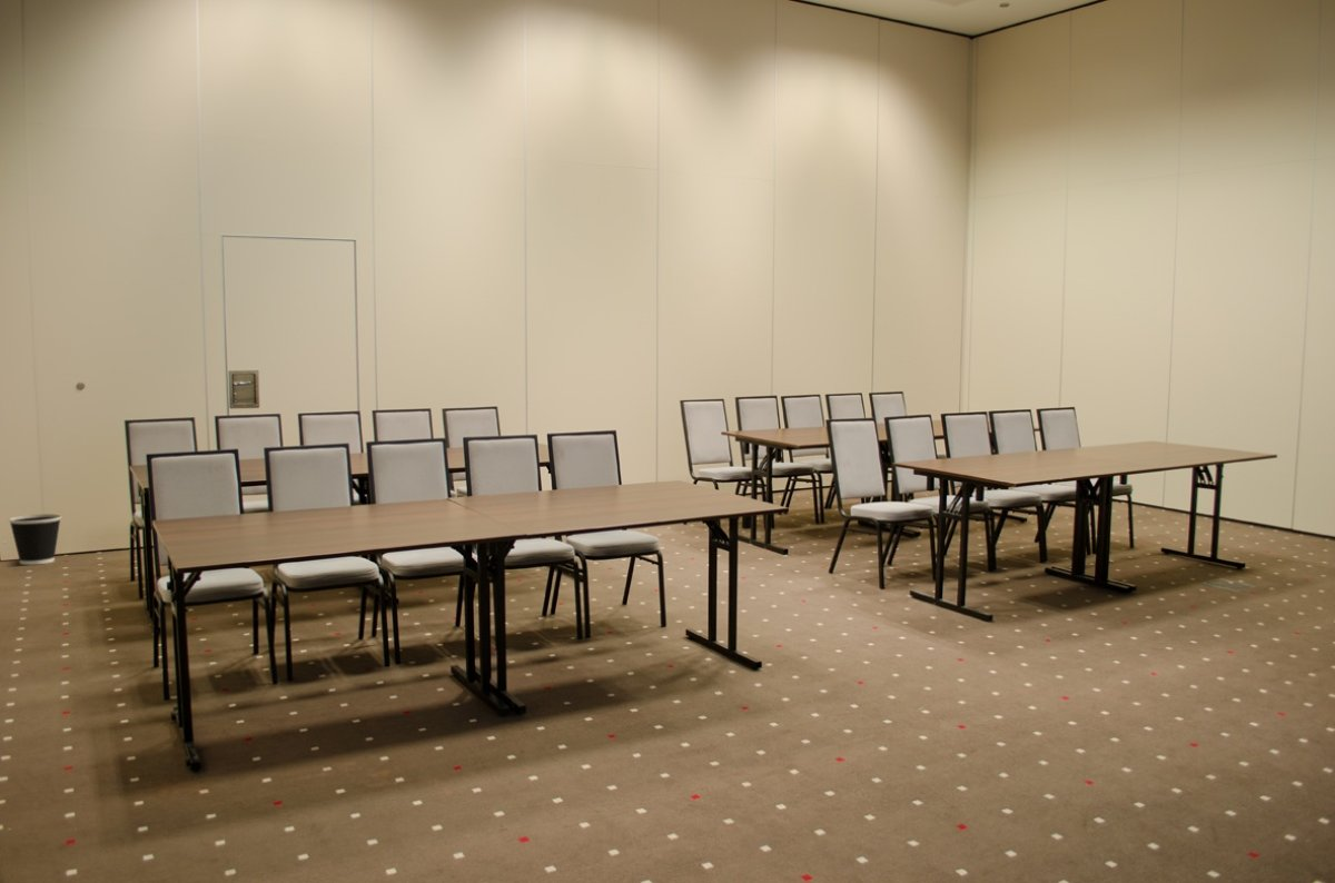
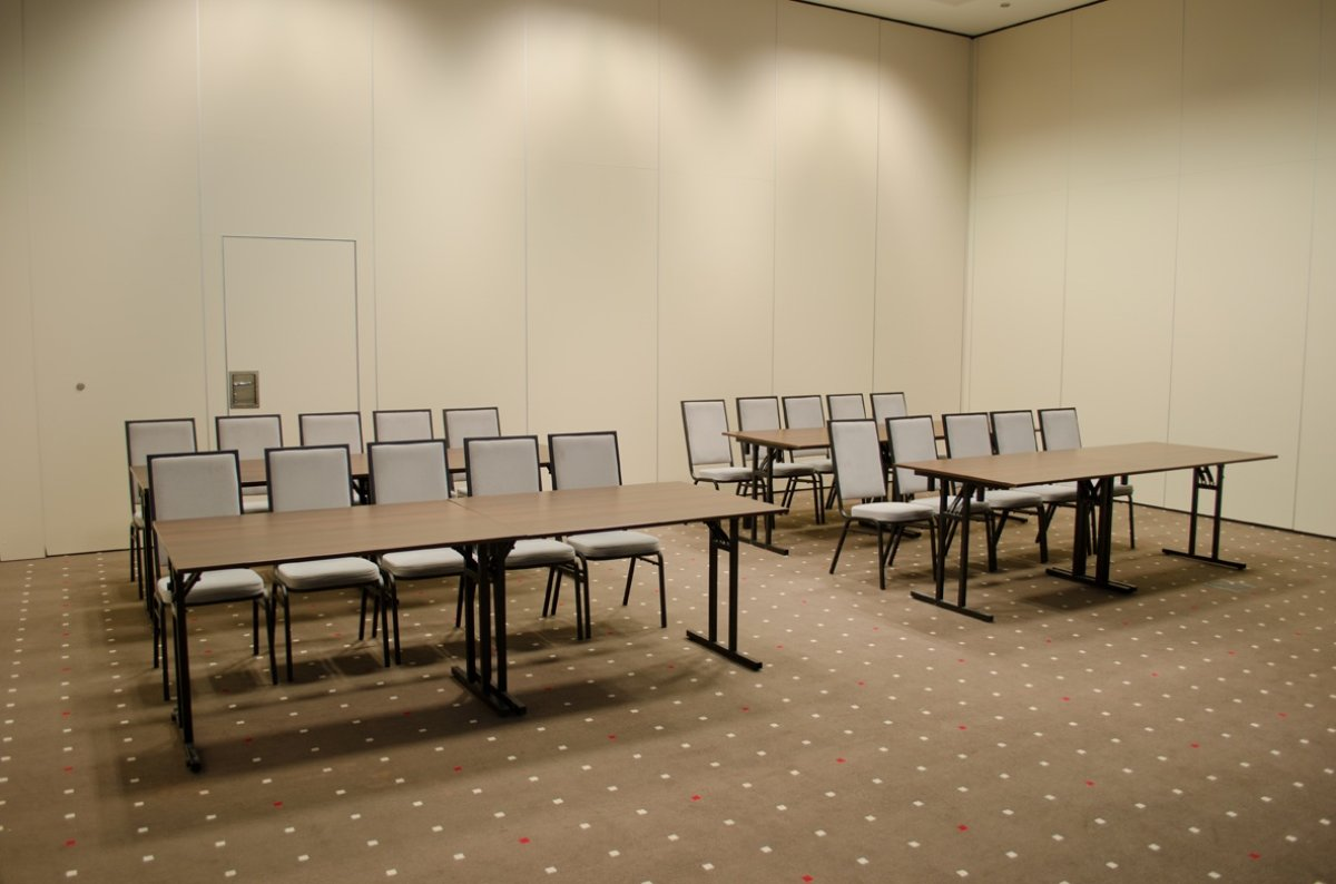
- wastebasket (36, 539)
